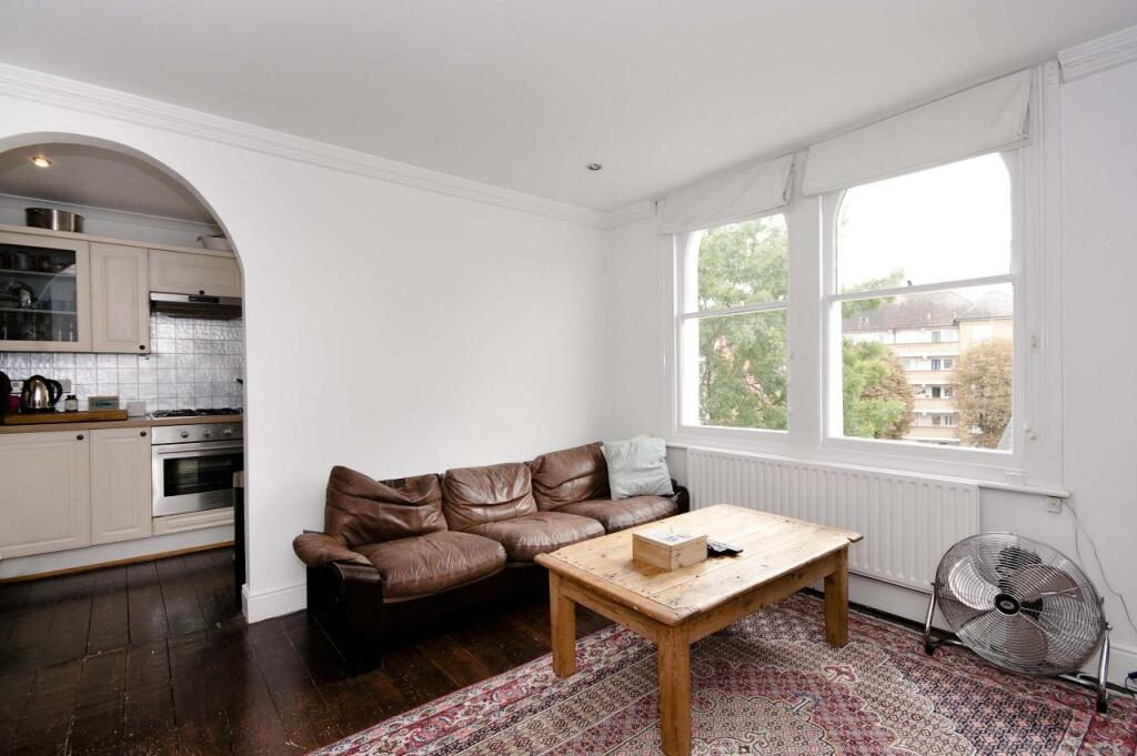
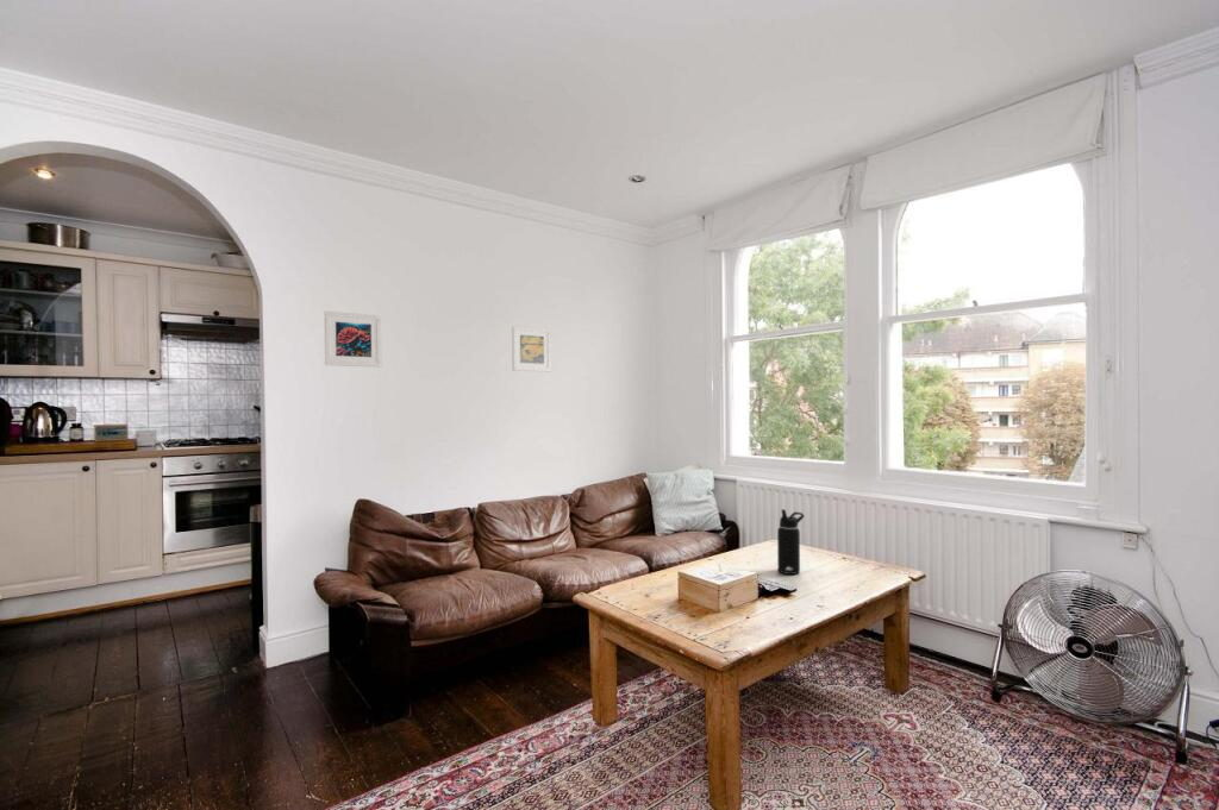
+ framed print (531, 349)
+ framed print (354, 339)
+ water bottle (790, 539)
